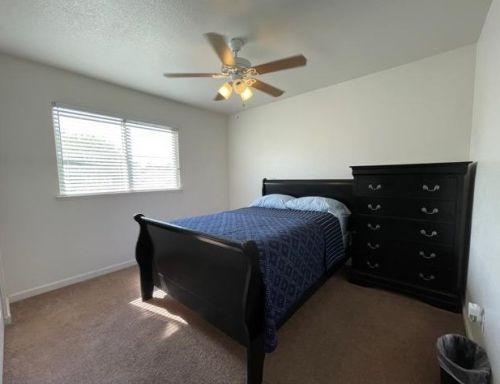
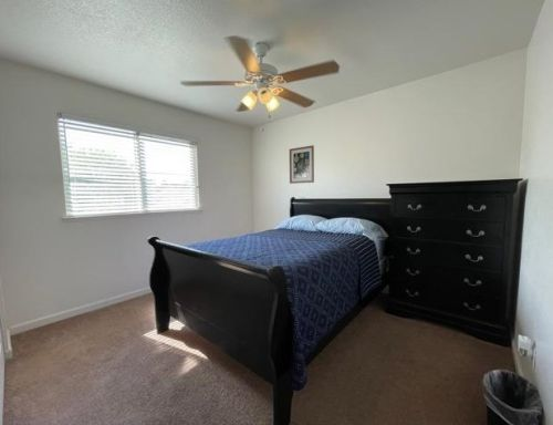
+ wall art (301, 165)
